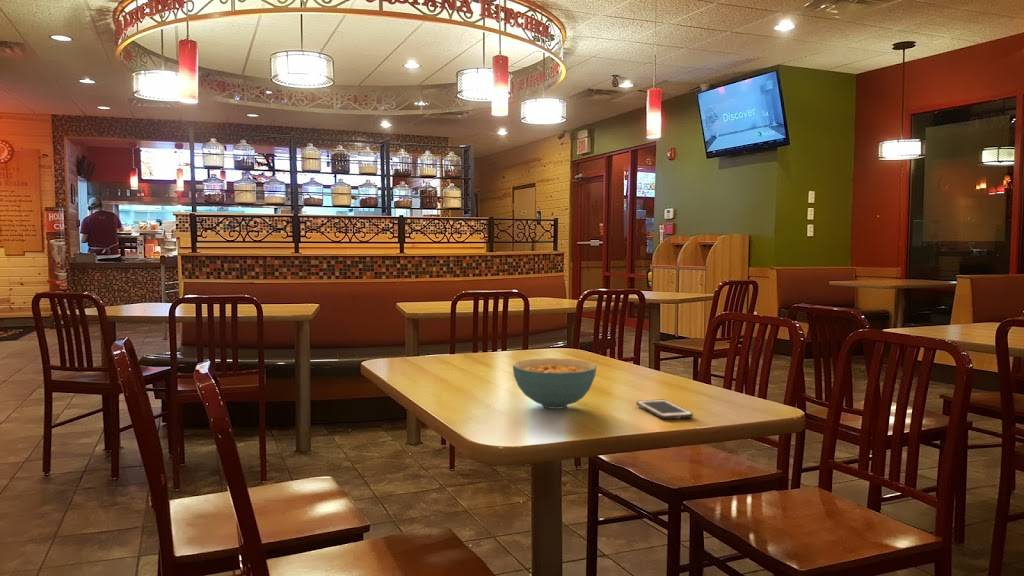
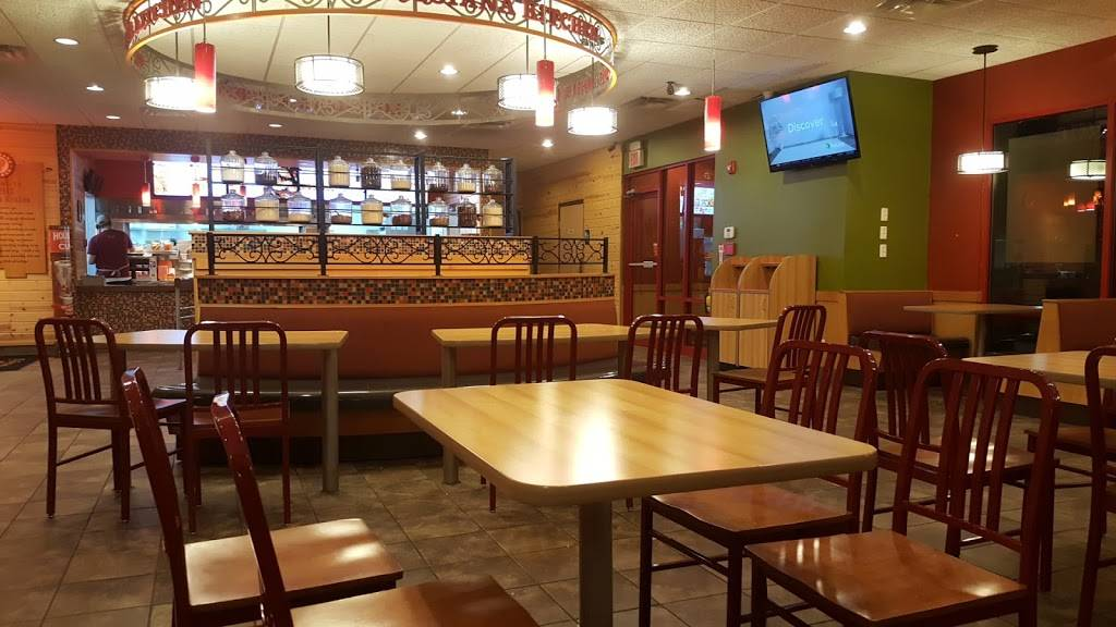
- cell phone (663, 409)
- cereal bowl (554, 385)
